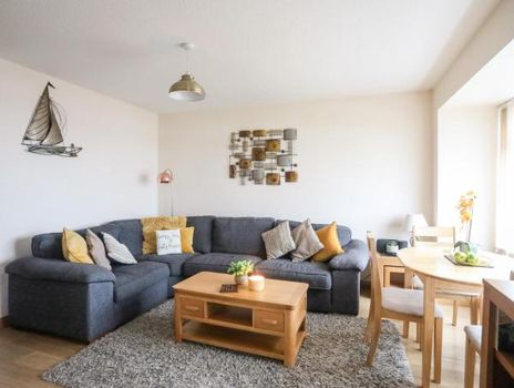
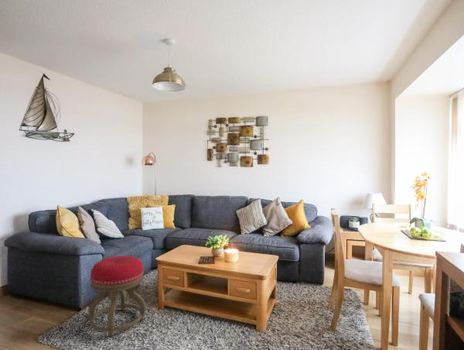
+ stool (117, 291)
